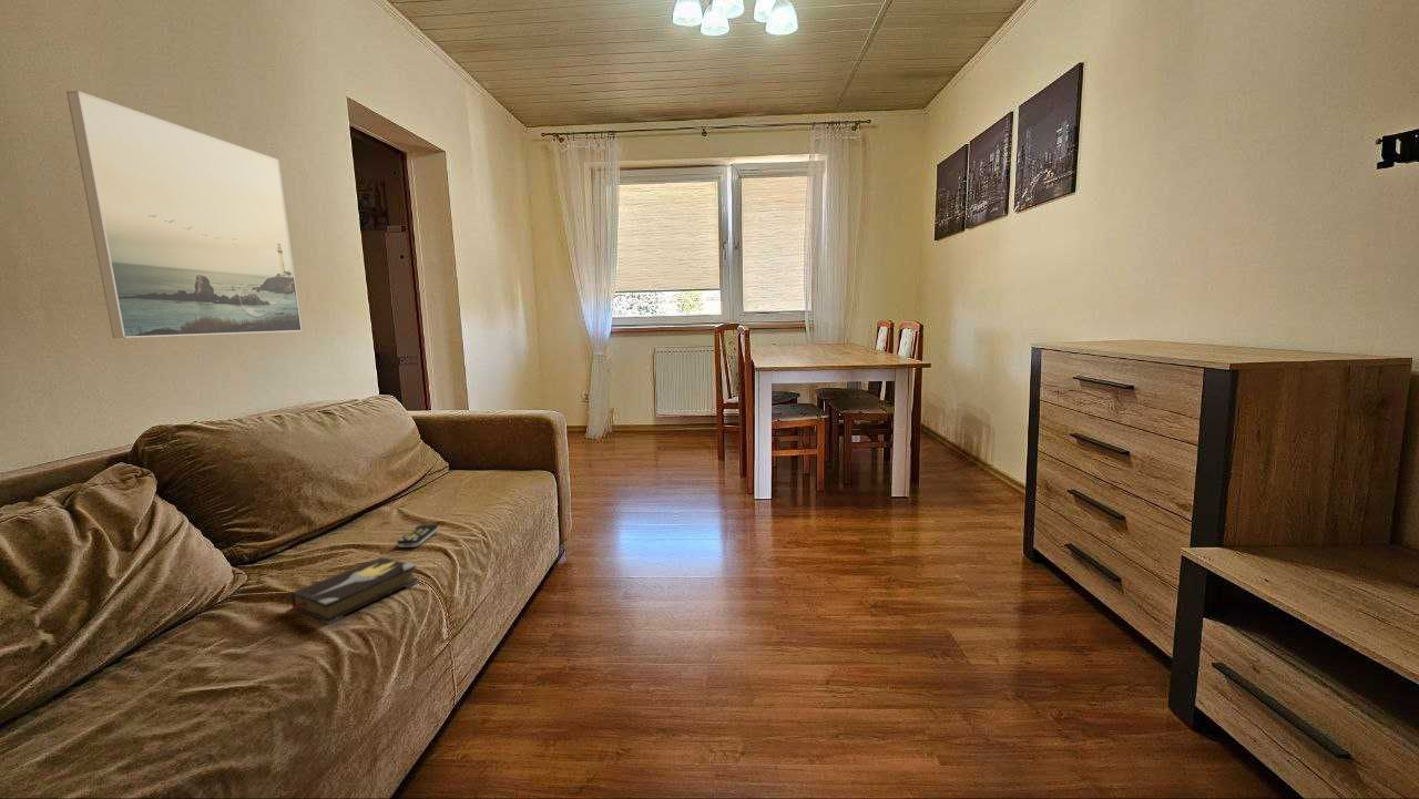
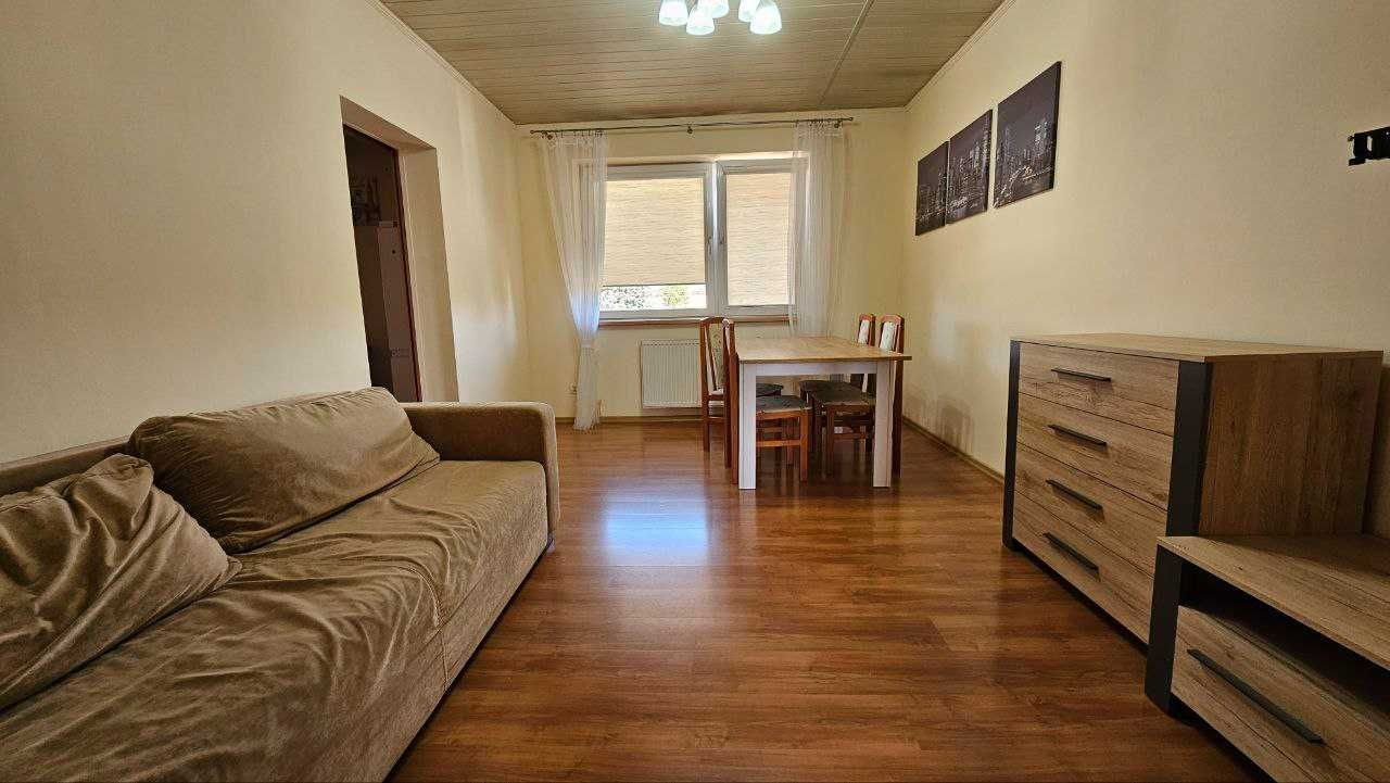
- remote control (418, 534)
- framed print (207, 235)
- hardback book (356, 585)
